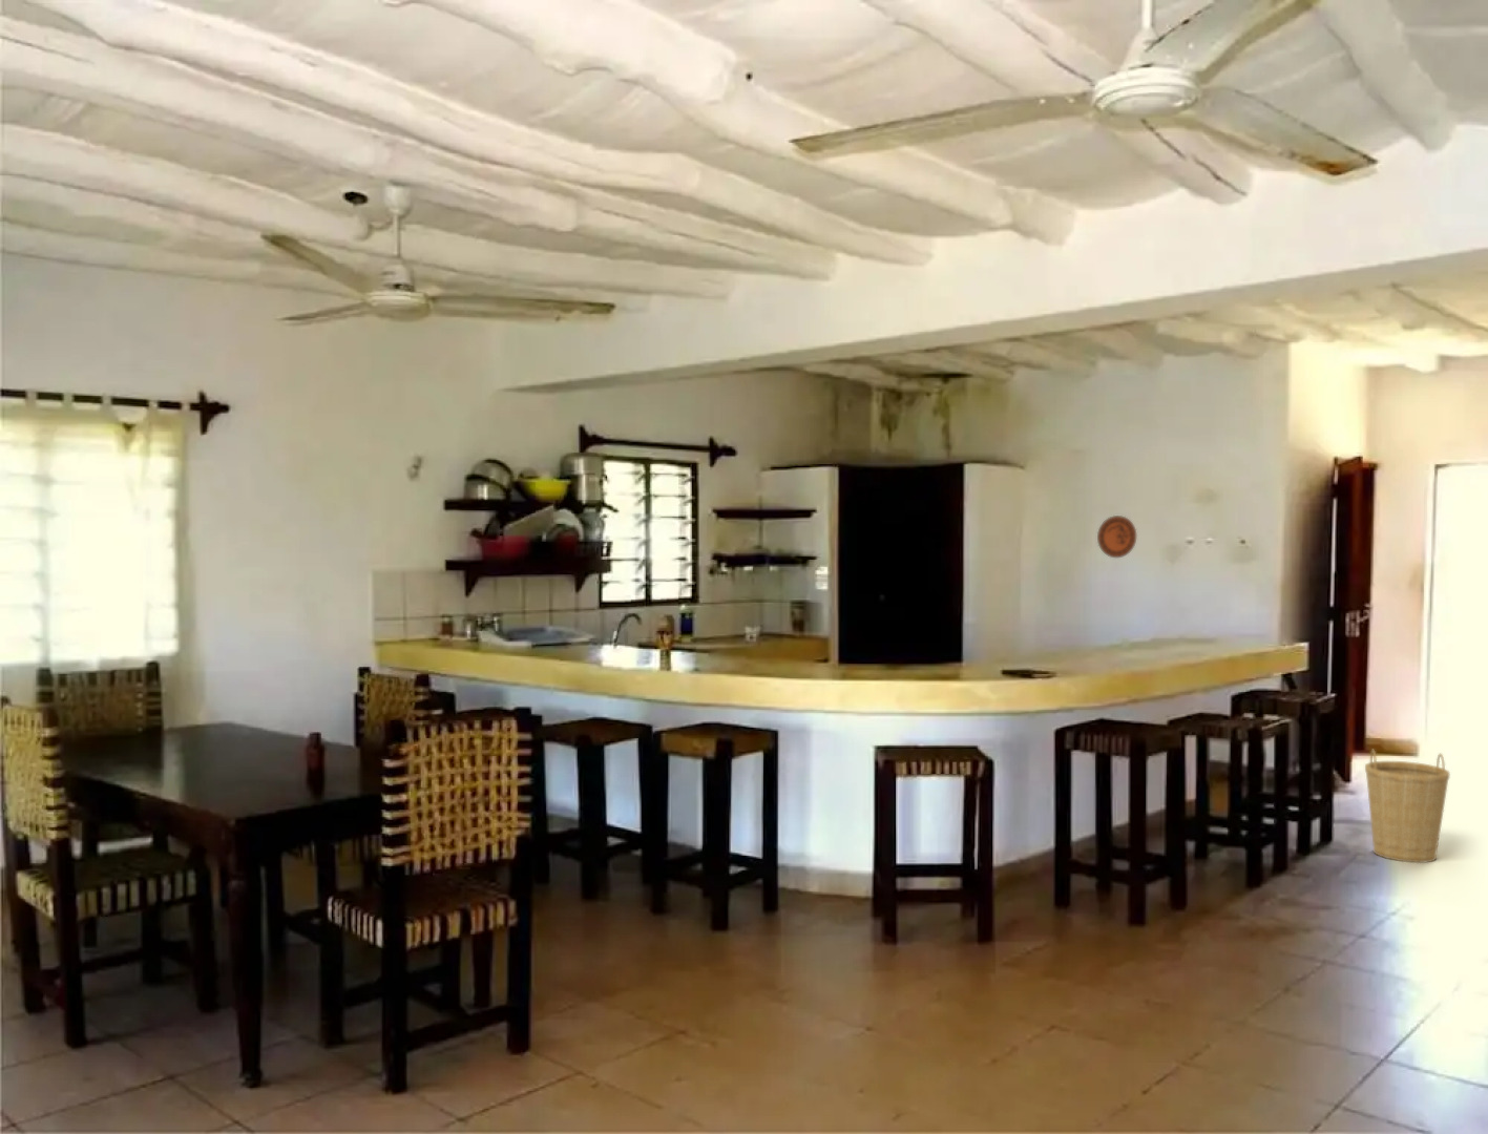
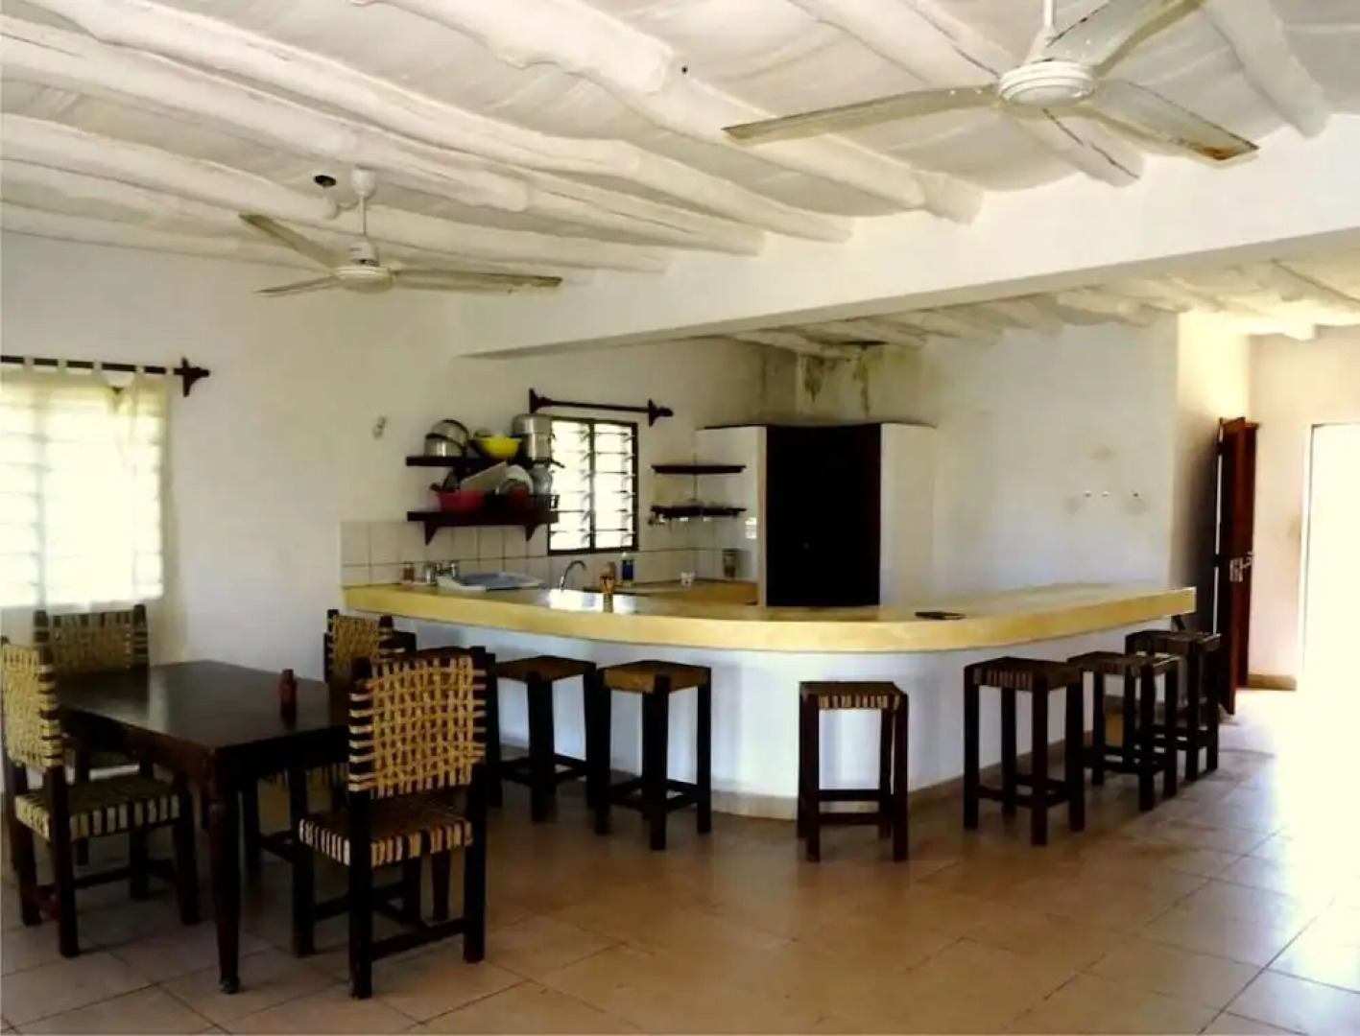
- decorative plate (1116, 536)
- basket (1405, 803)
